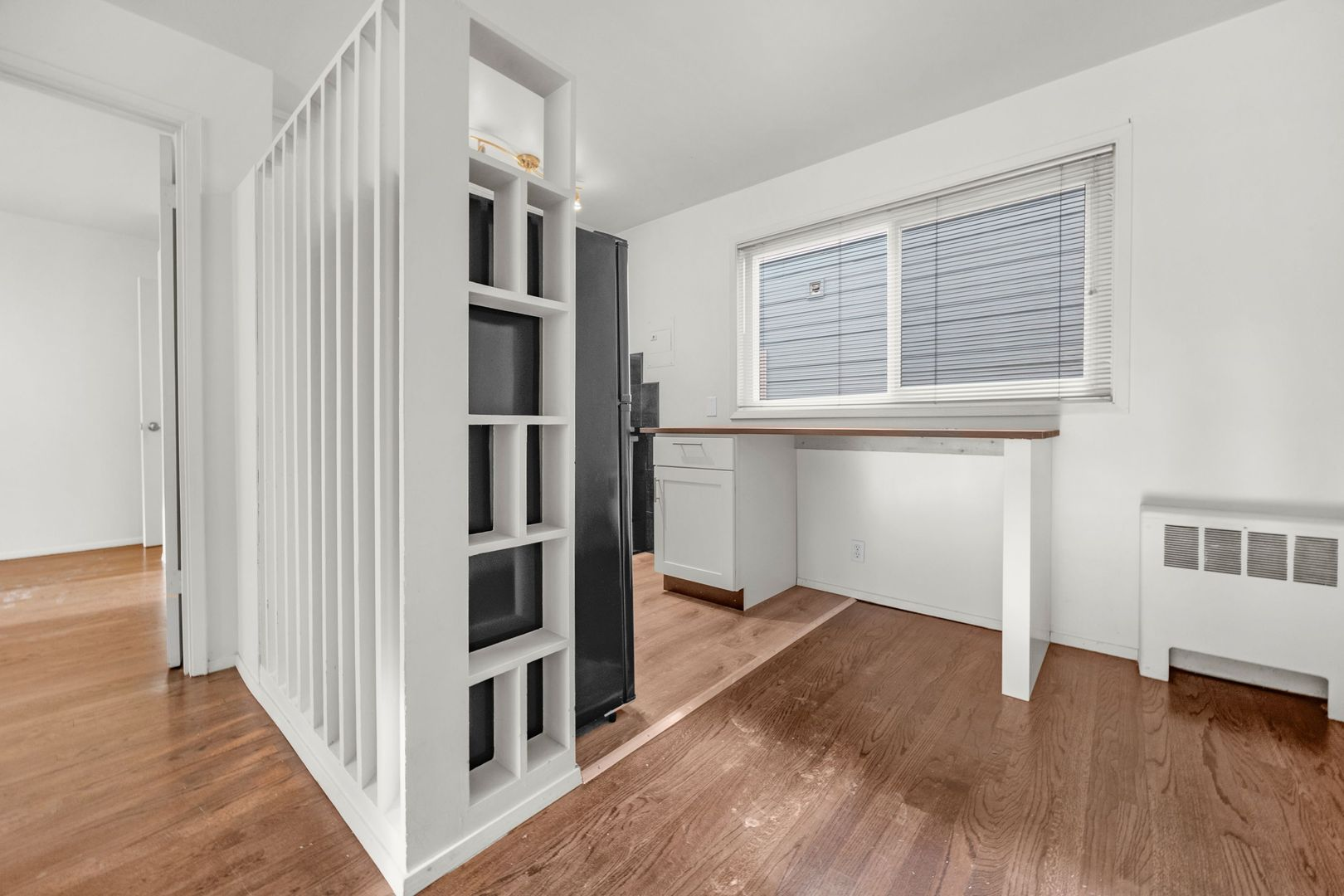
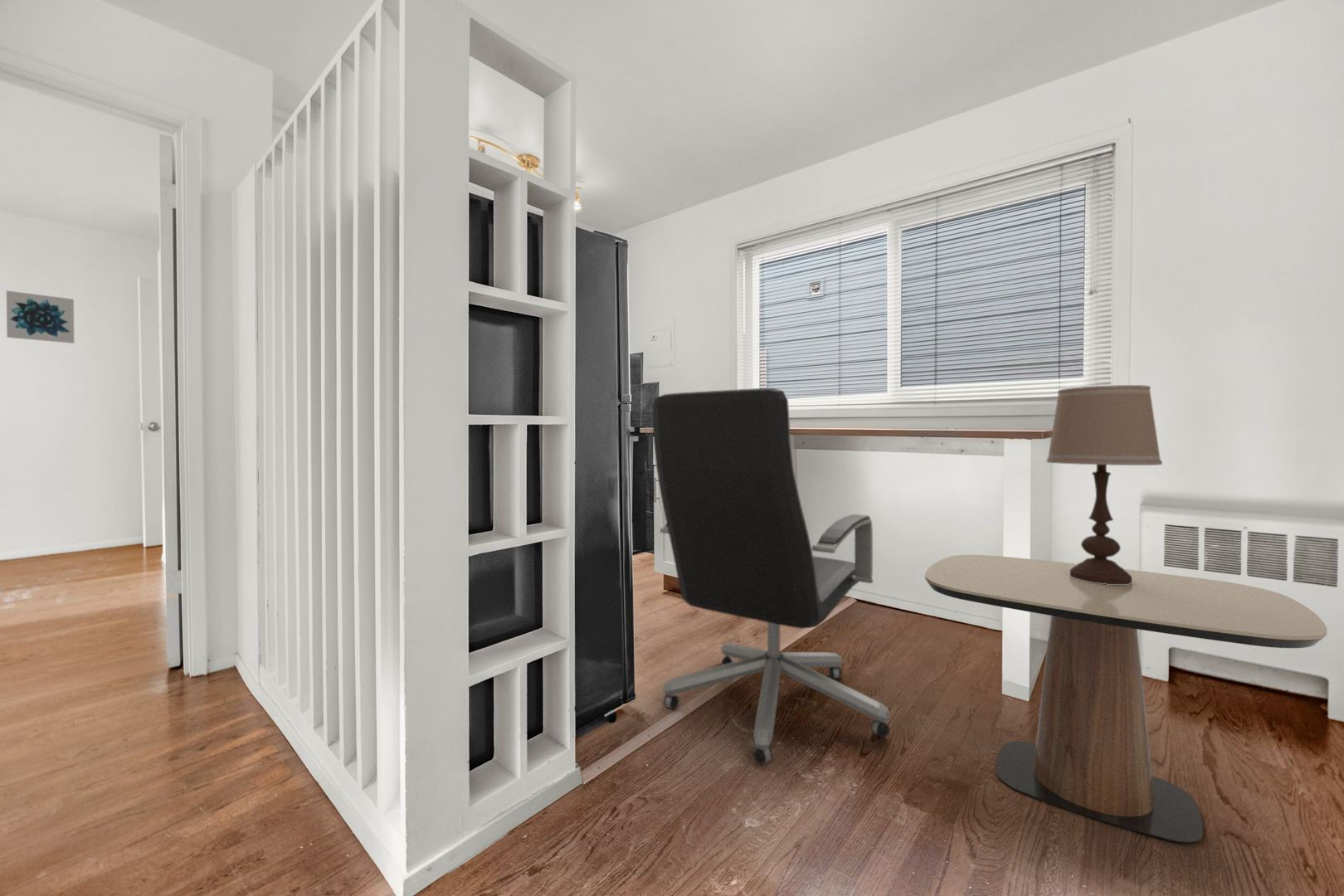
+ table lamp (1101, 483)
+ wall art (41, 318)
+ office chair (778, 555)
+ side table (1091, 685)
